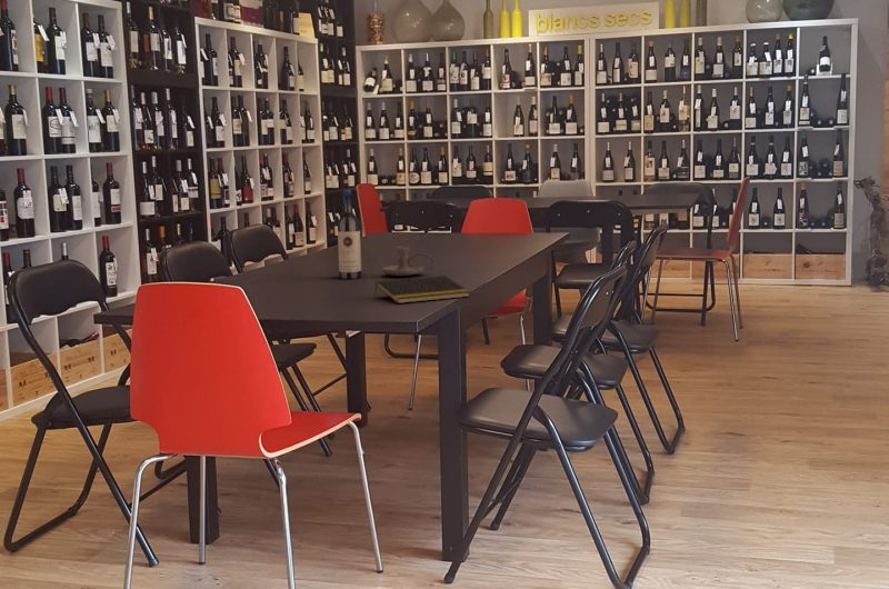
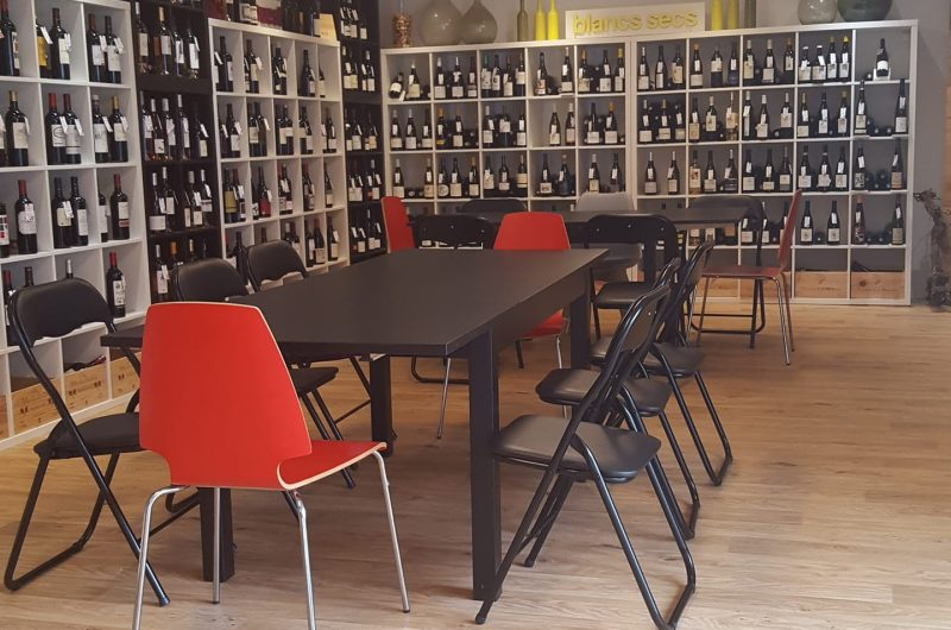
- notepad (422, 289)
- wine bottle (349, 233)
- candle holder (408, 261)
